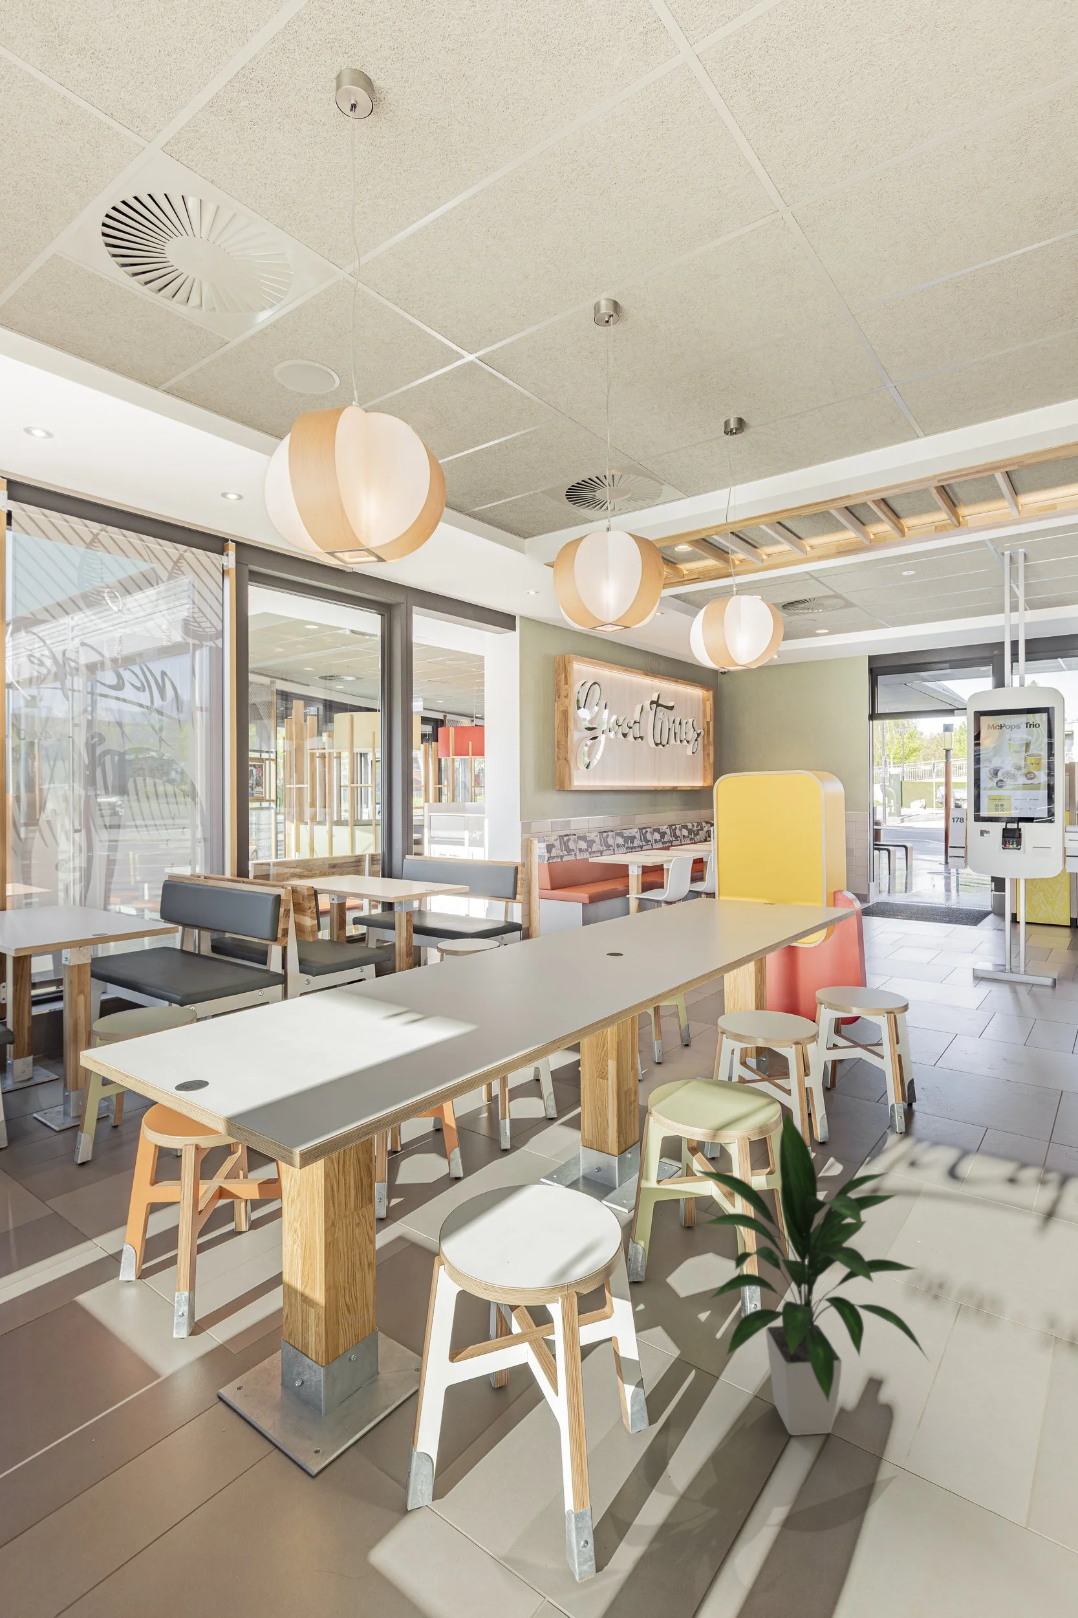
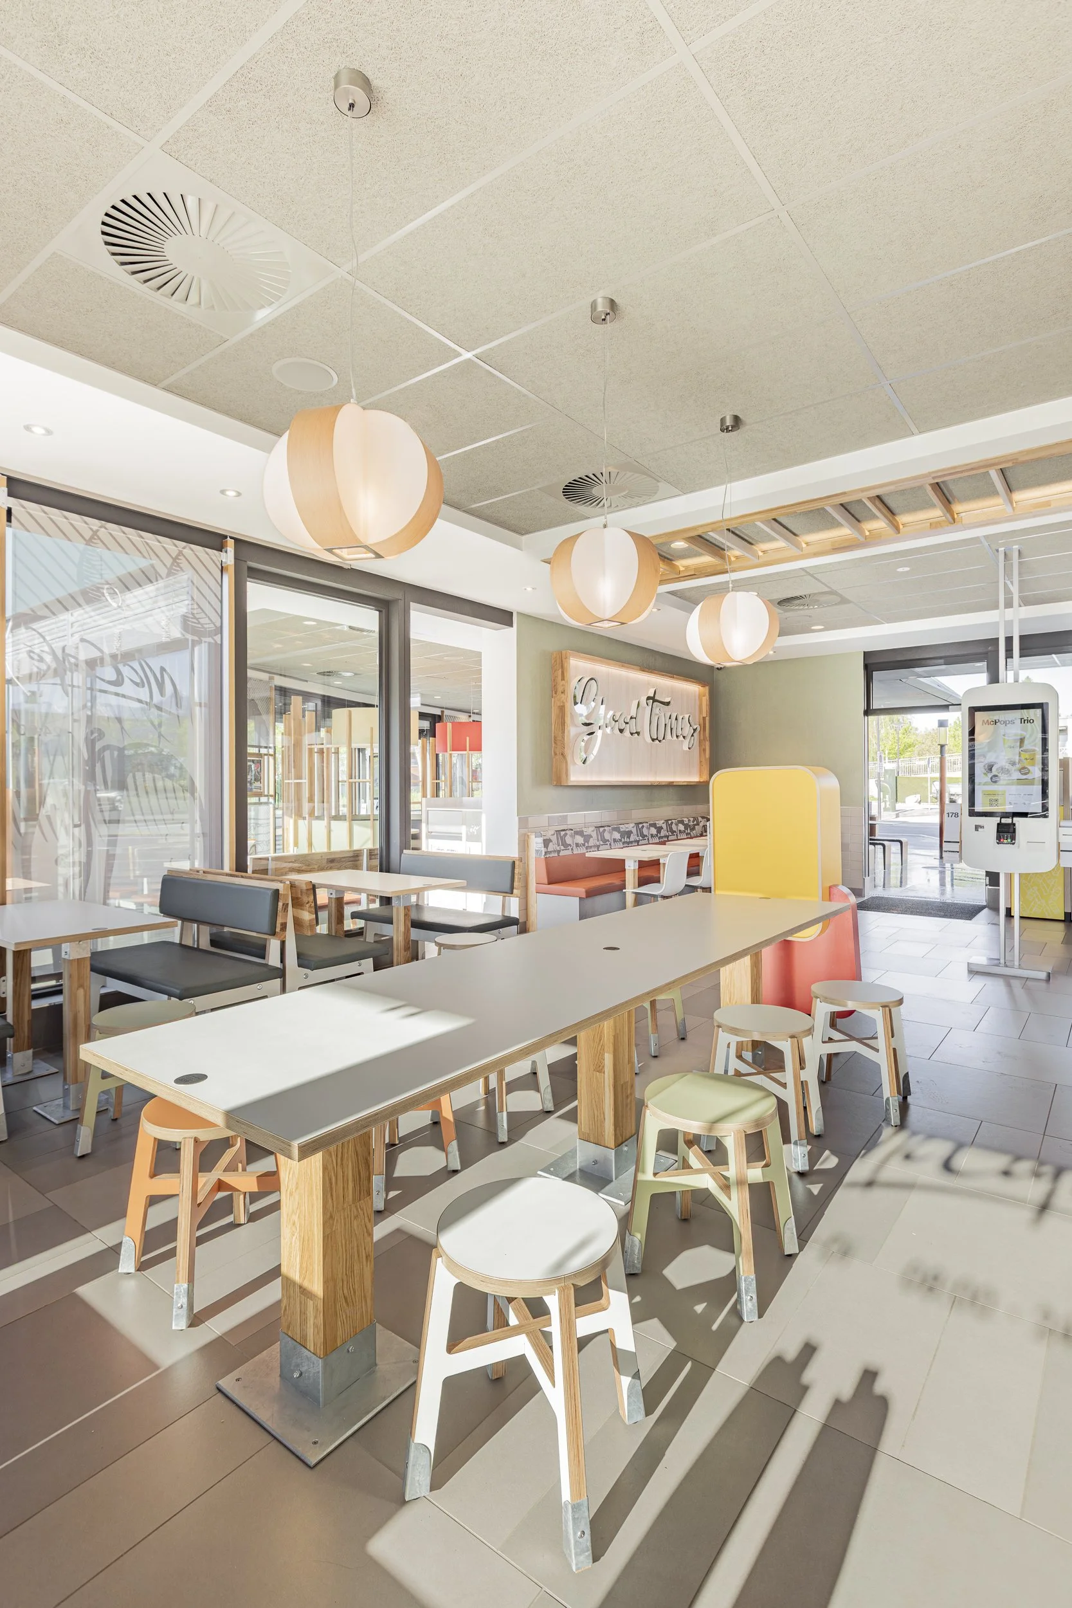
- indoor plant (813, 1280)
